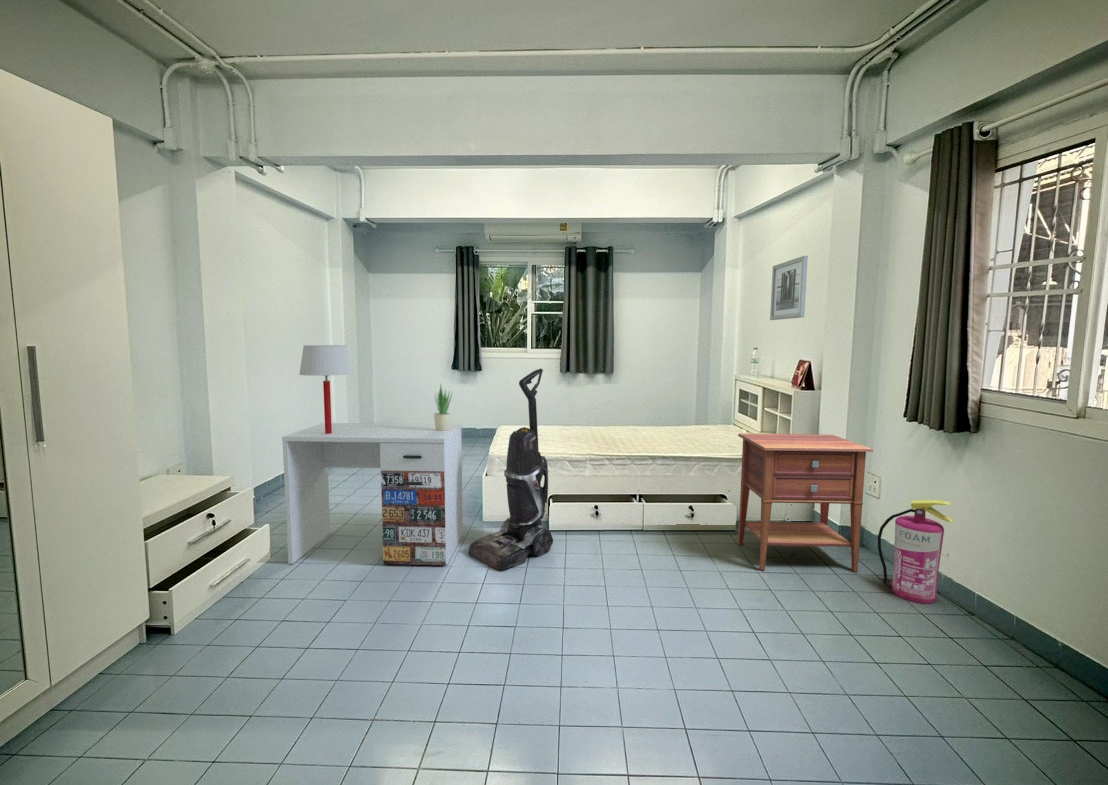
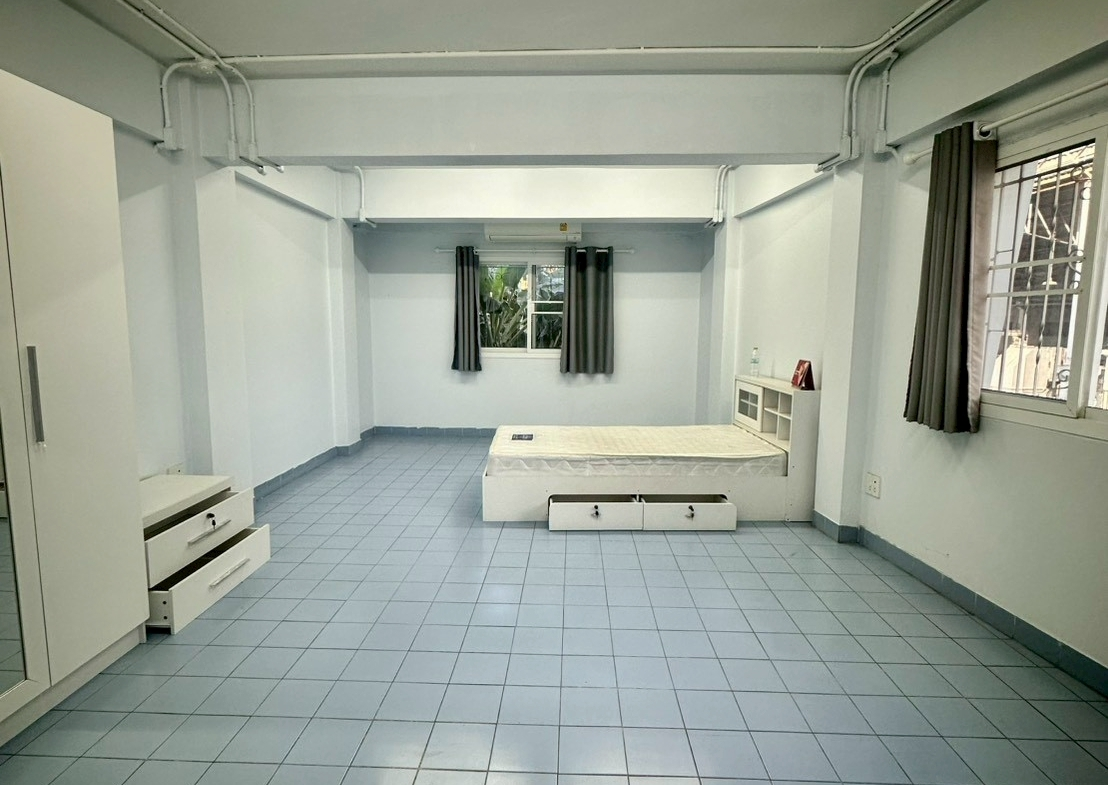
- potted plant (443, 406)
- desk (381, 490)
- fire extinguisher (914, 546)
- wall art (787, 290)
- vacuum cleaner (510, 462)
- nightstand (797, 499)
- table lamp (326, 389)
